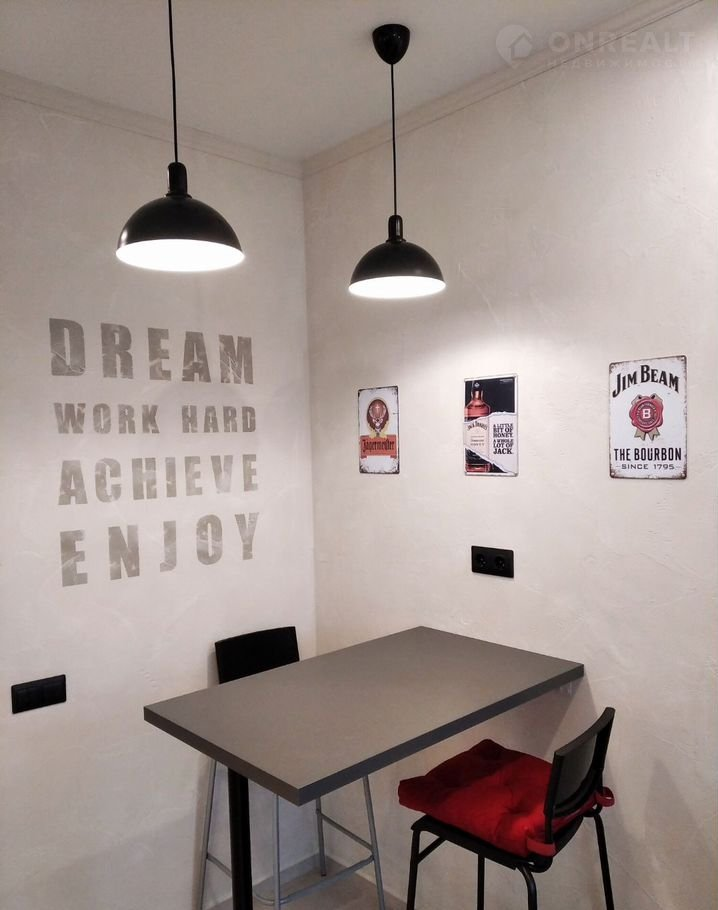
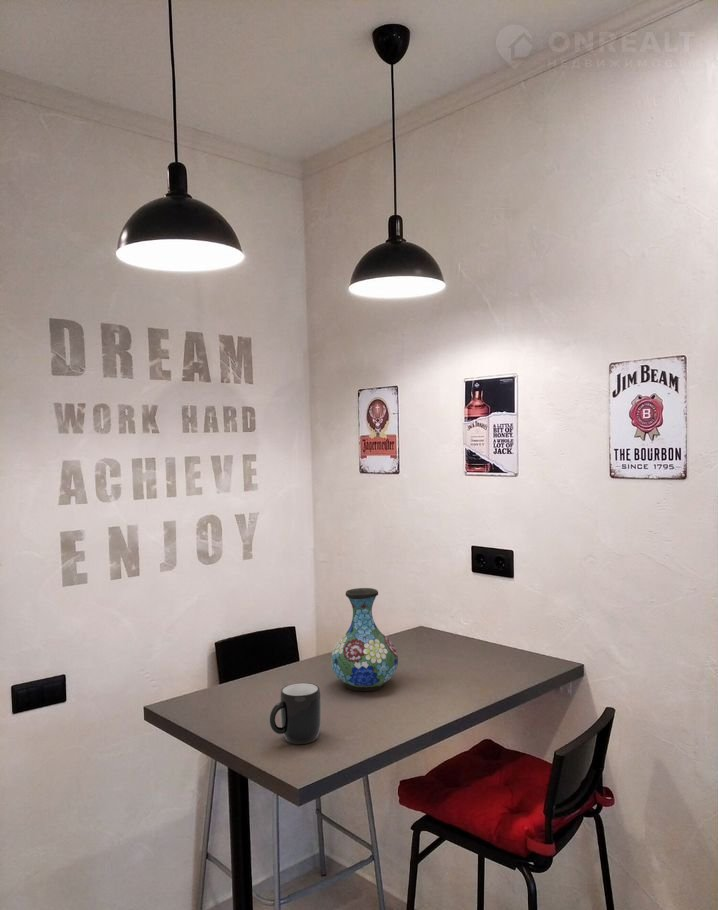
+ vase (364, 638)
+ mug (294, 715)
